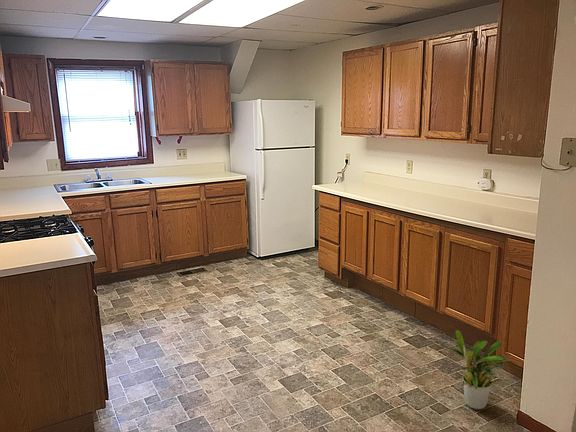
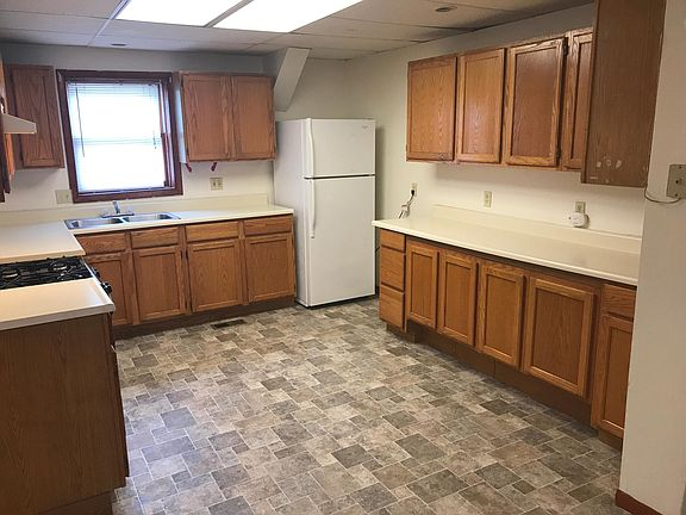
- potted plant (473, 373)
